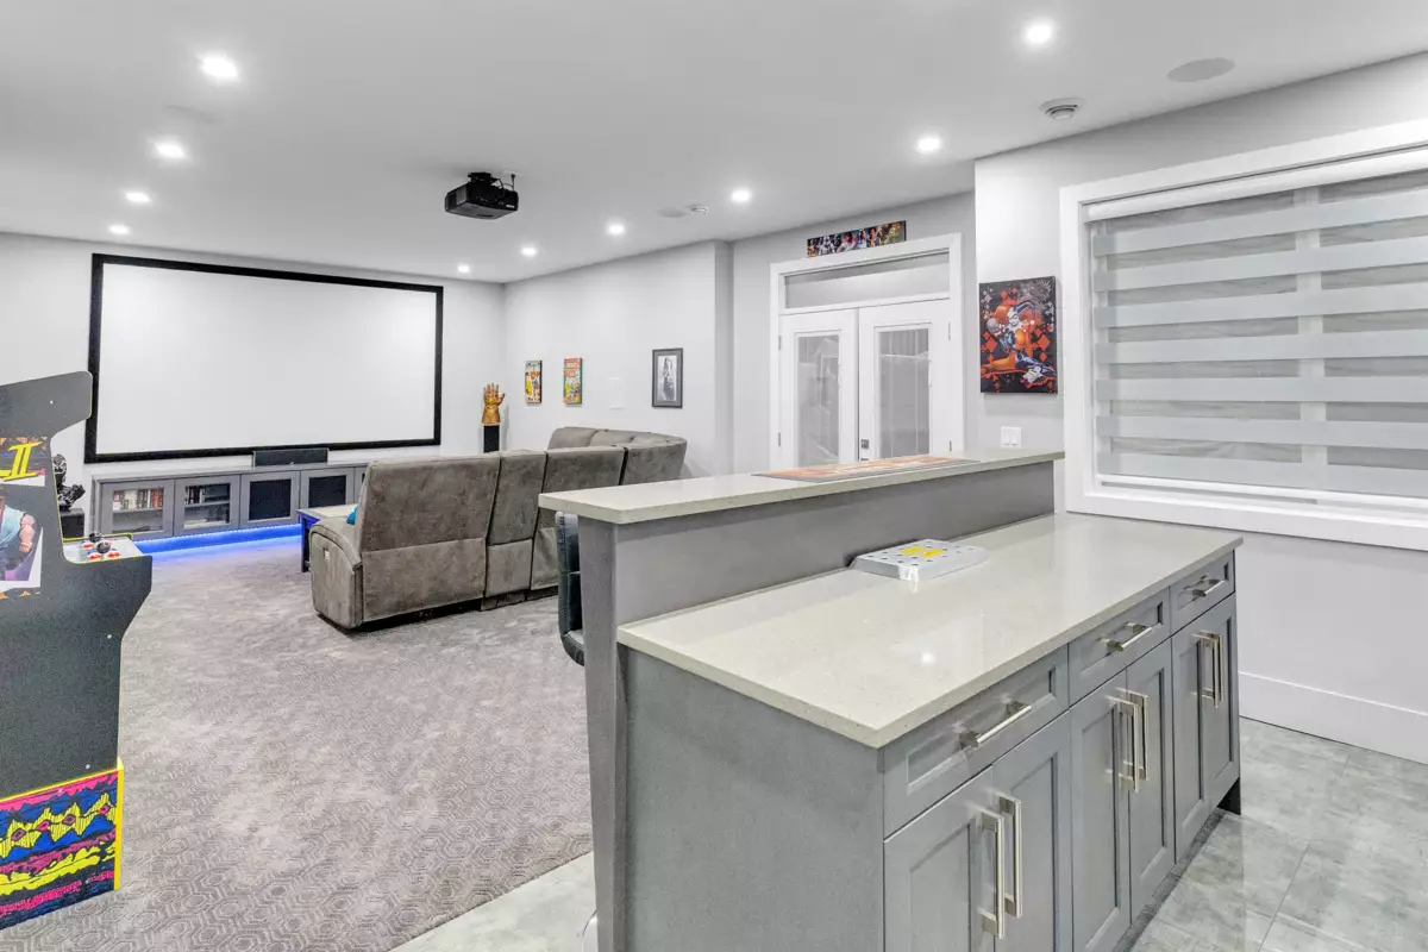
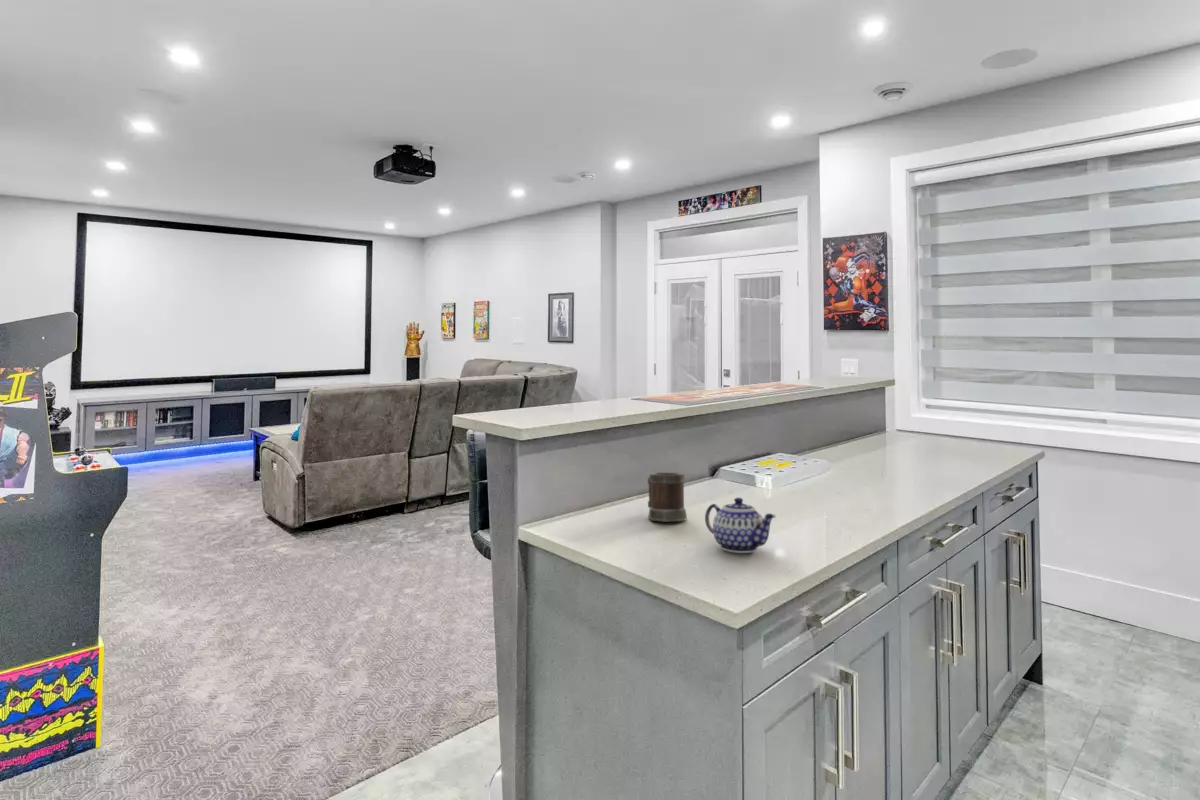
+ teapot (739, 523)
+ mug (664, 495)
